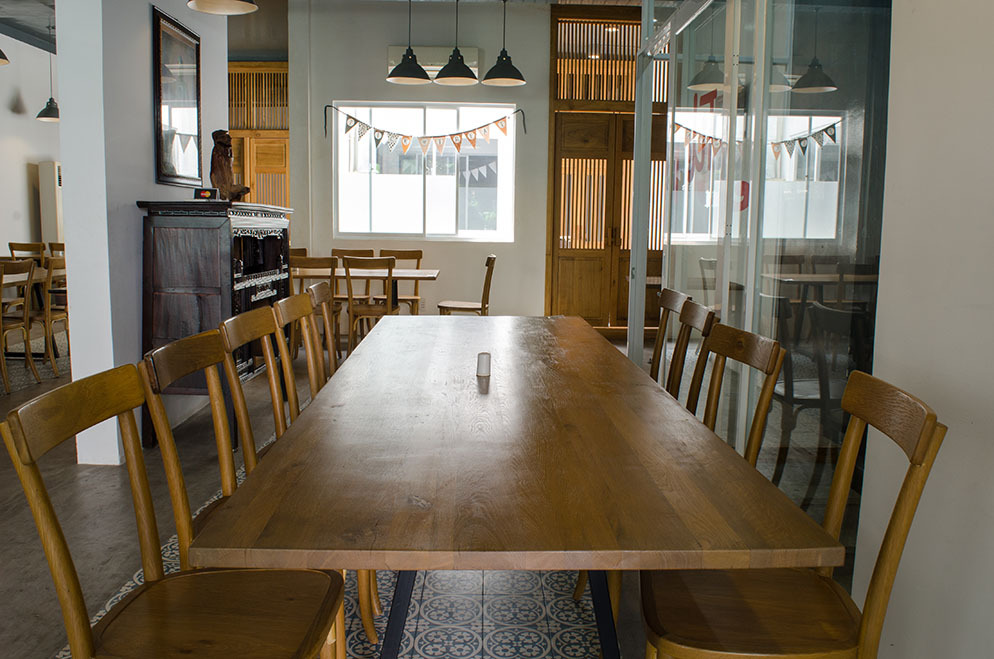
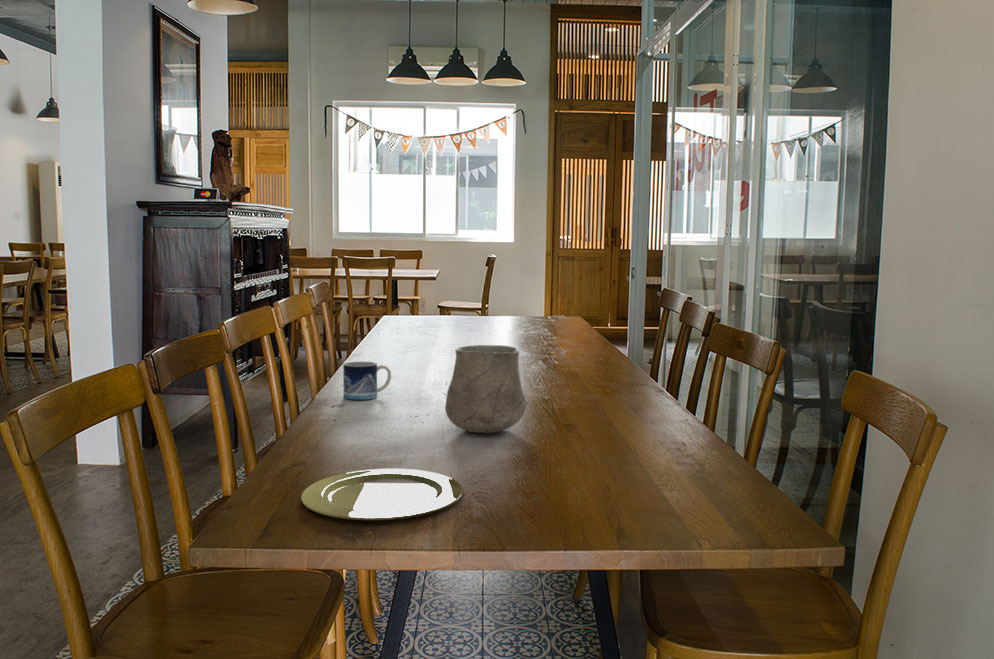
+ plate (383, 492)
+ ceramic cup (486, 389)
+ mug (367, 380)
